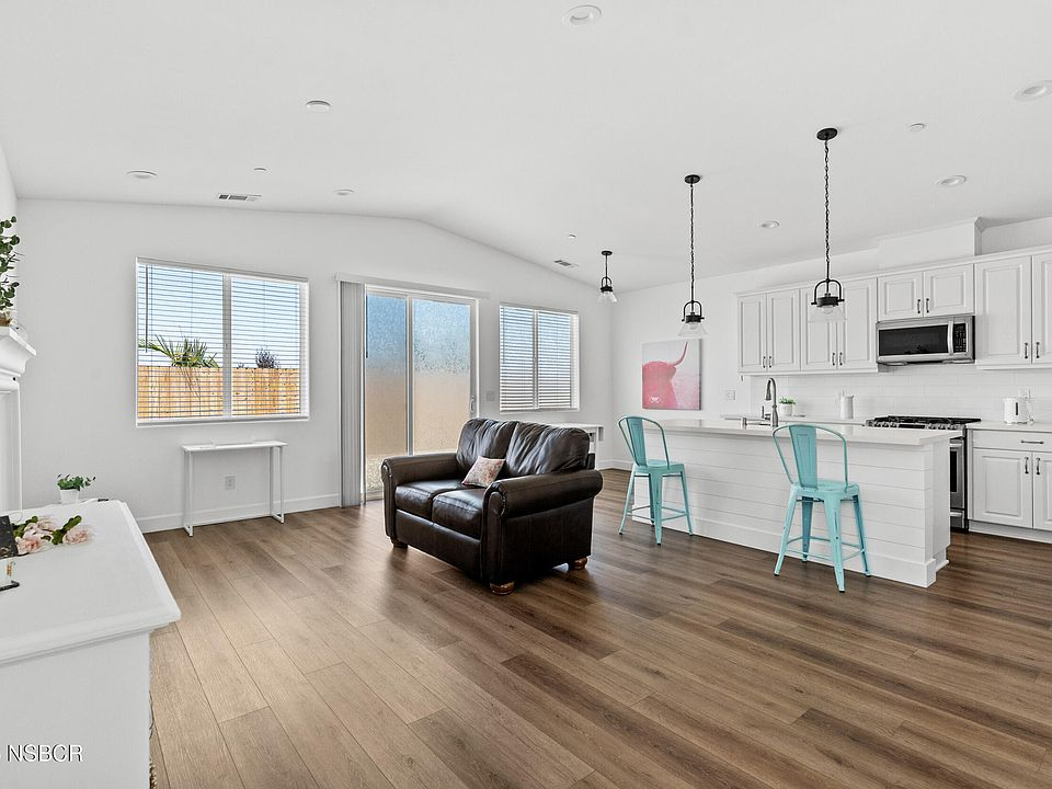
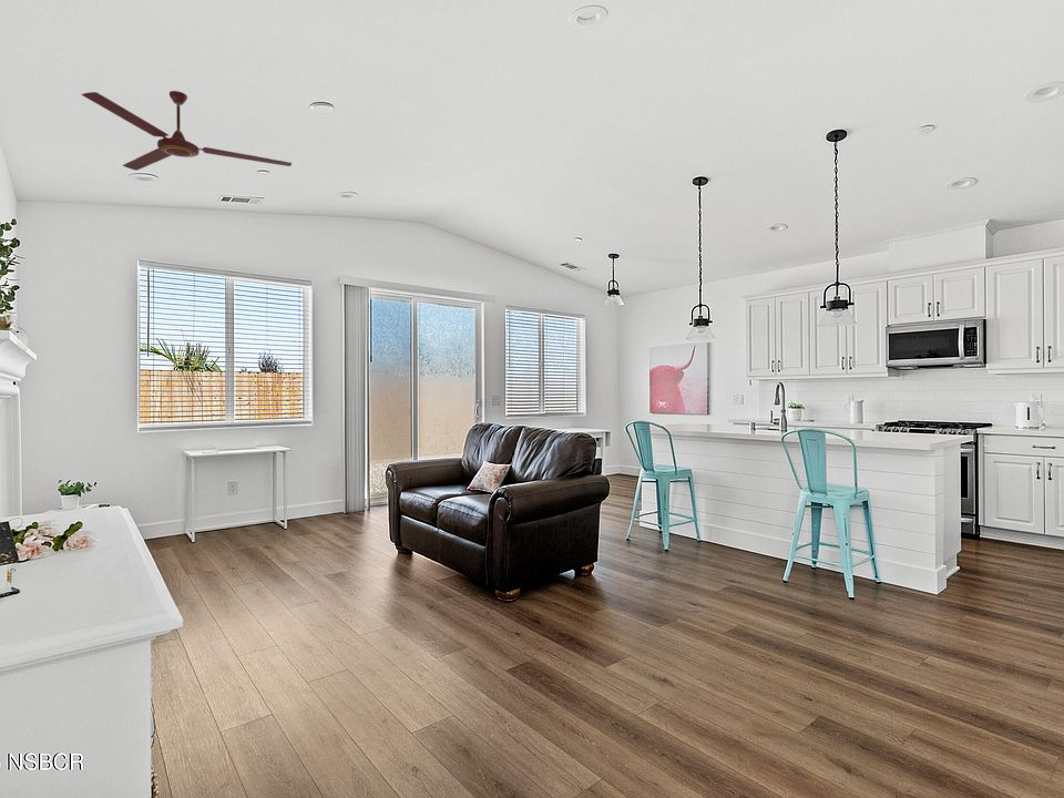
+ ceiling fan (192, 143)
